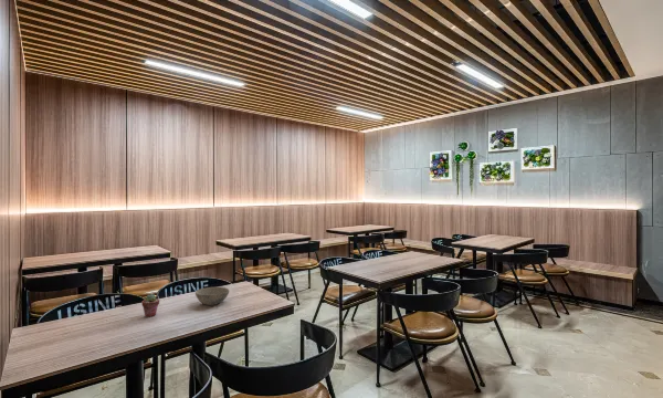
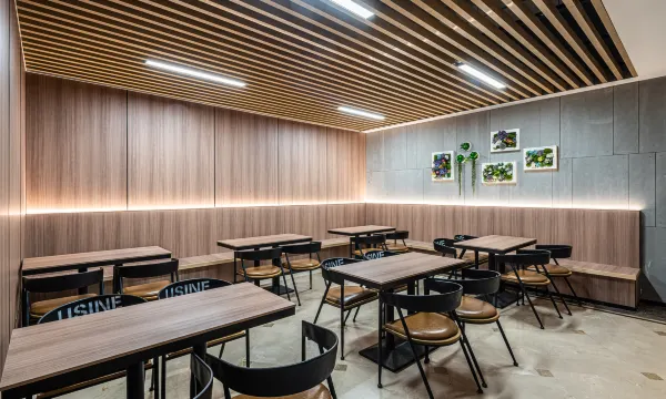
- bowl (212, 296)
- potted succulent (150, 304)
